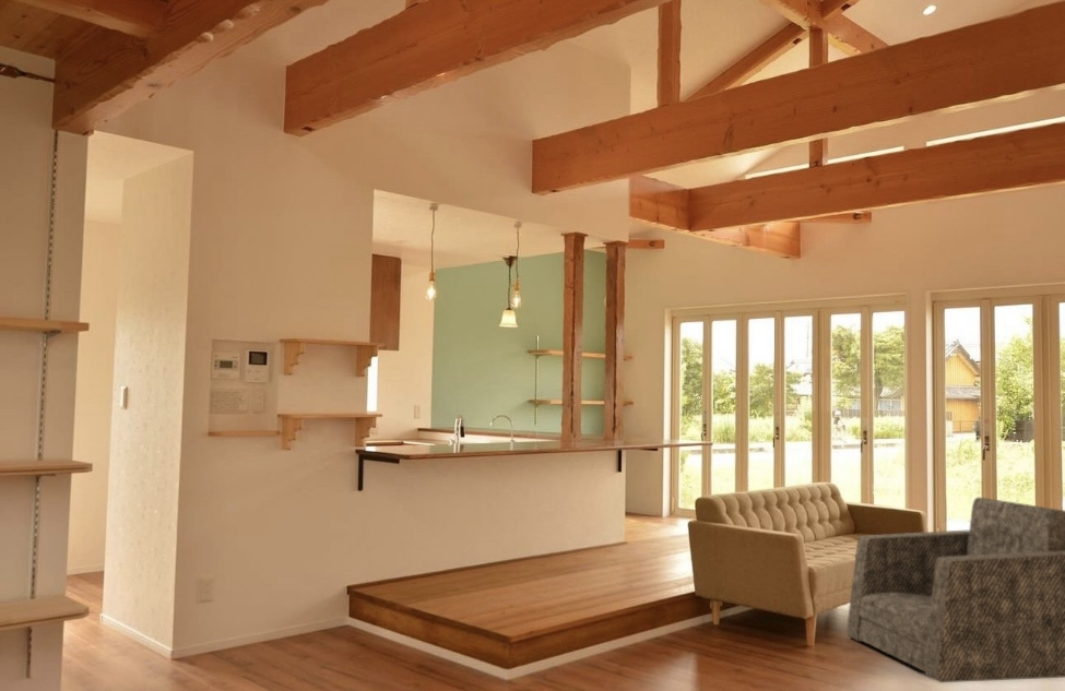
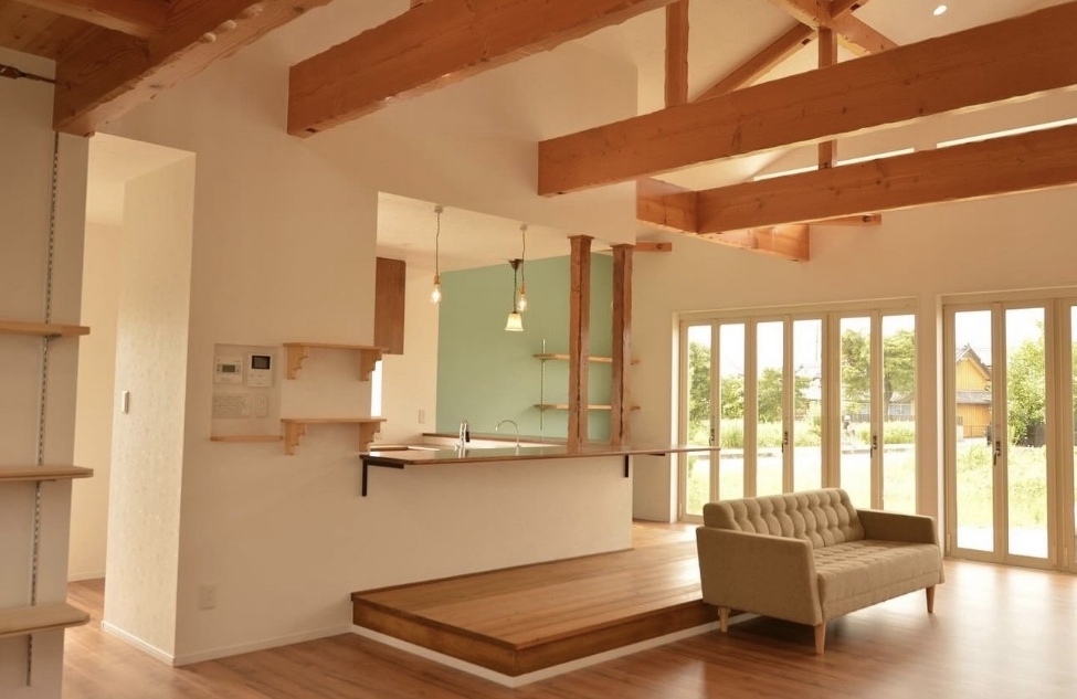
- armchair (961, 579)
